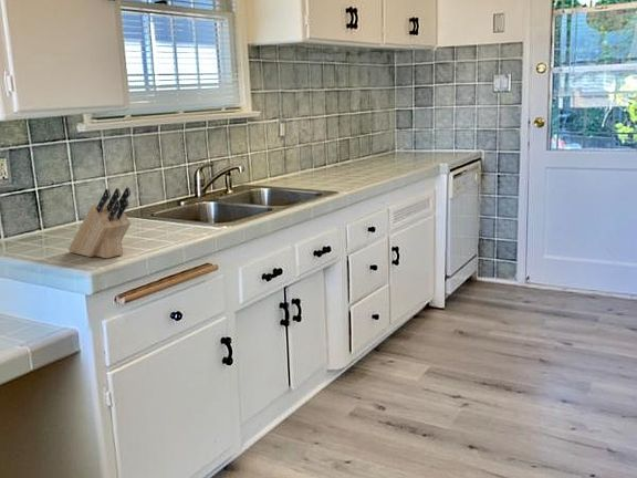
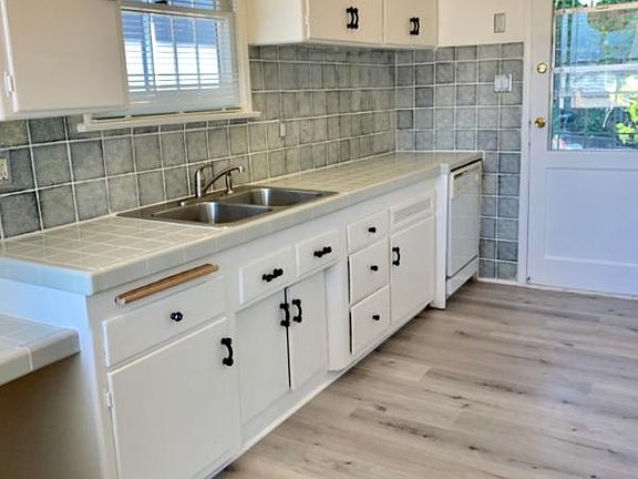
- knife block (100, 220)
